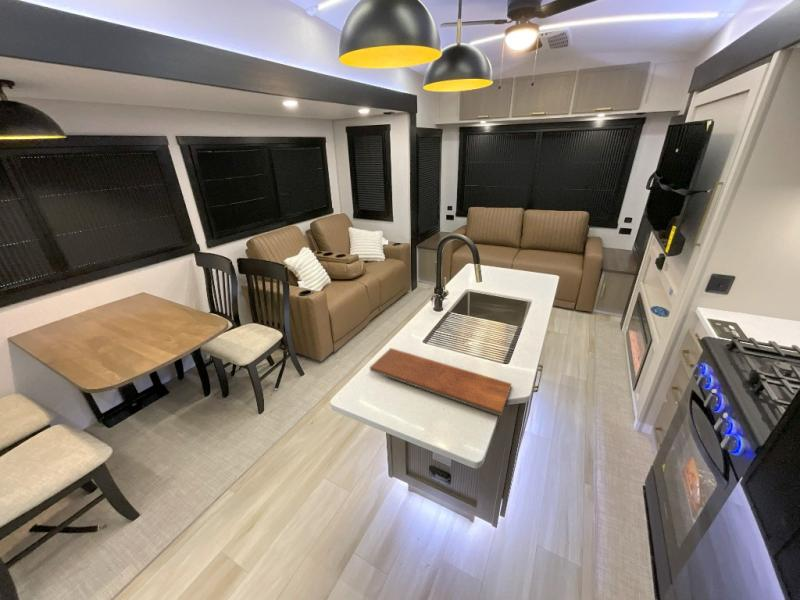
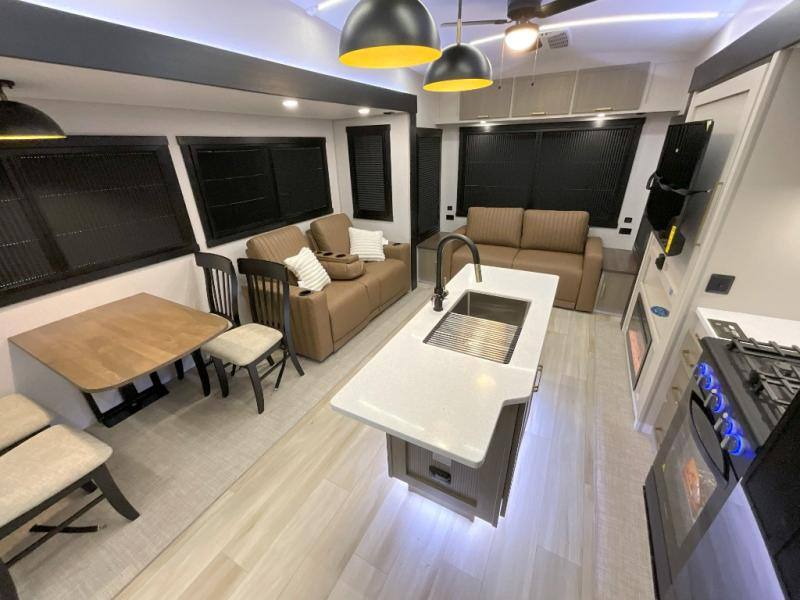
- chopping board (437, 376)
